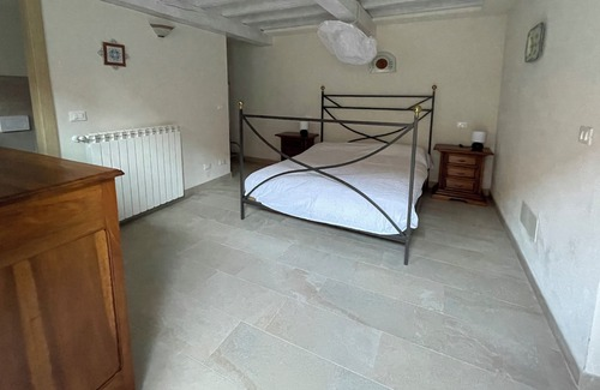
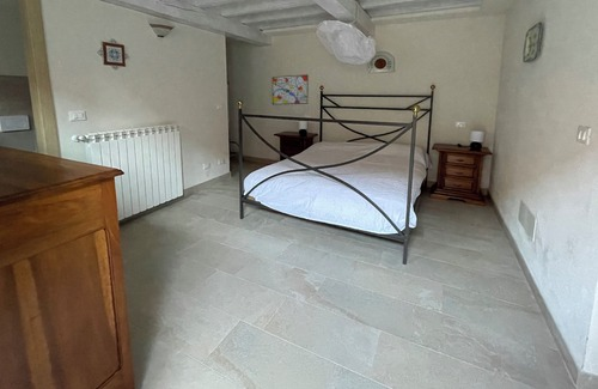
+ wall art (289, 90)
